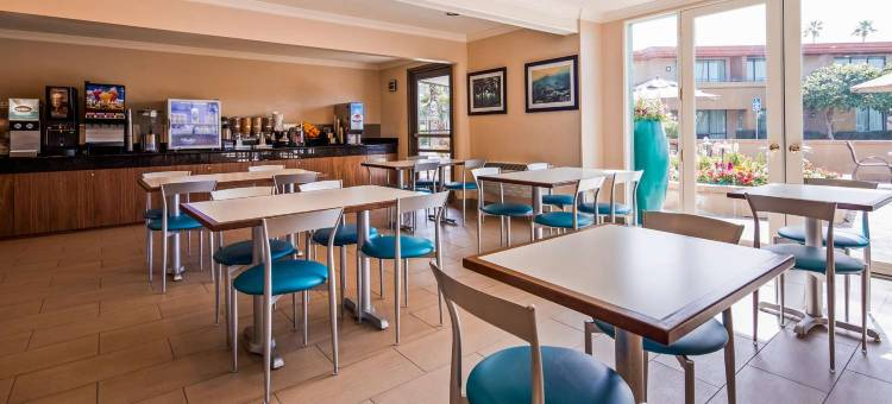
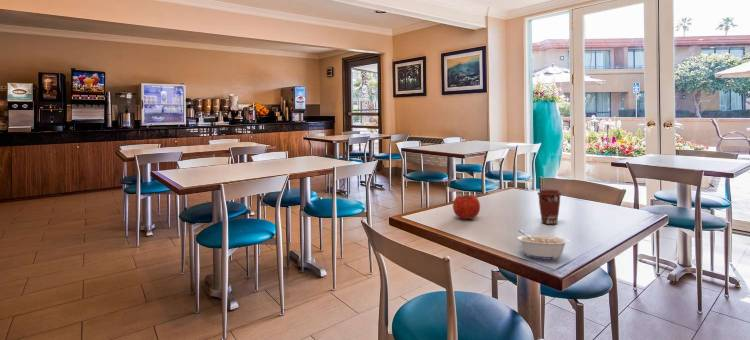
+ coffee cup (549, 206)
+ legume (540, 245)
+ apple (466, 205)
